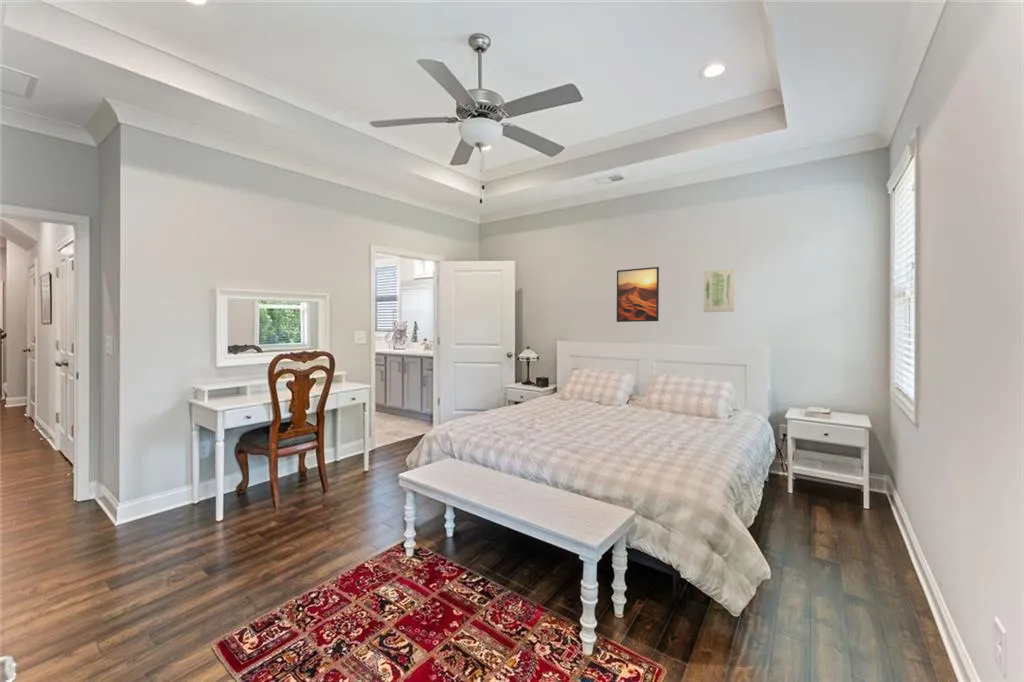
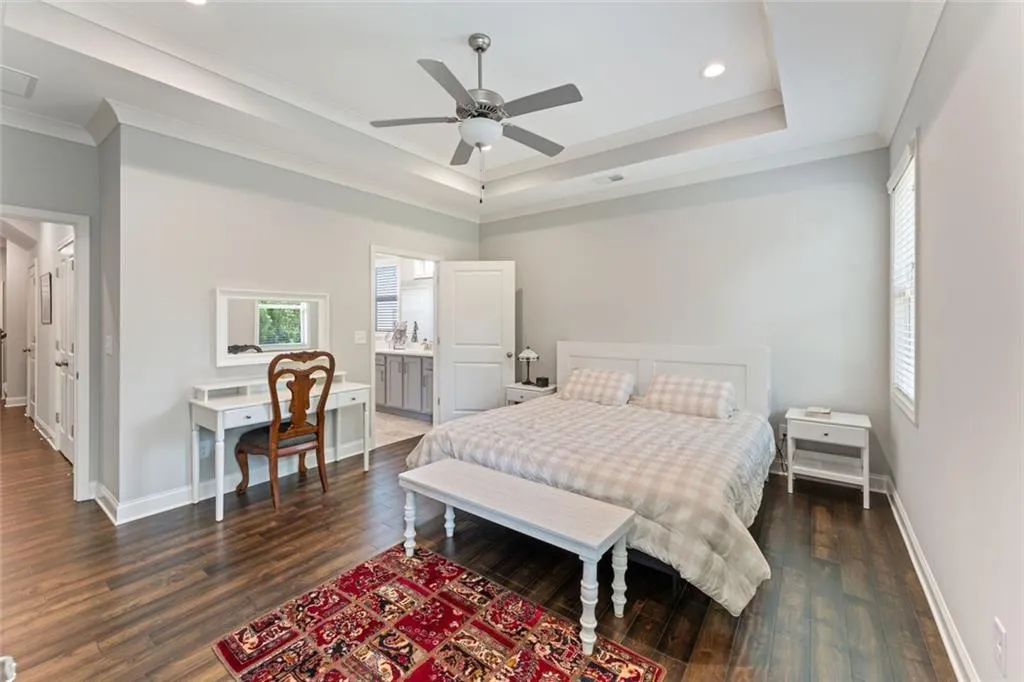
- wall art (719, 291)
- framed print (637, 295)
